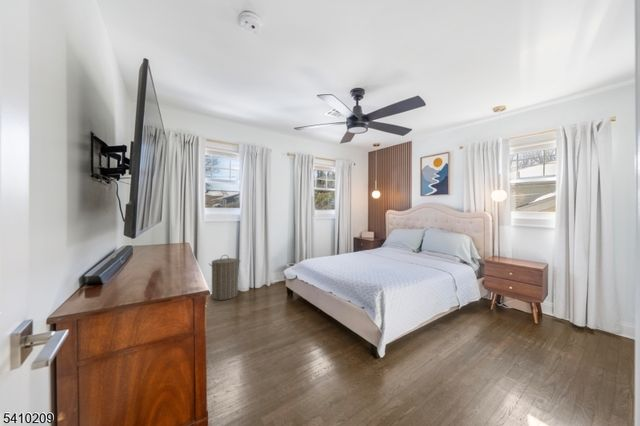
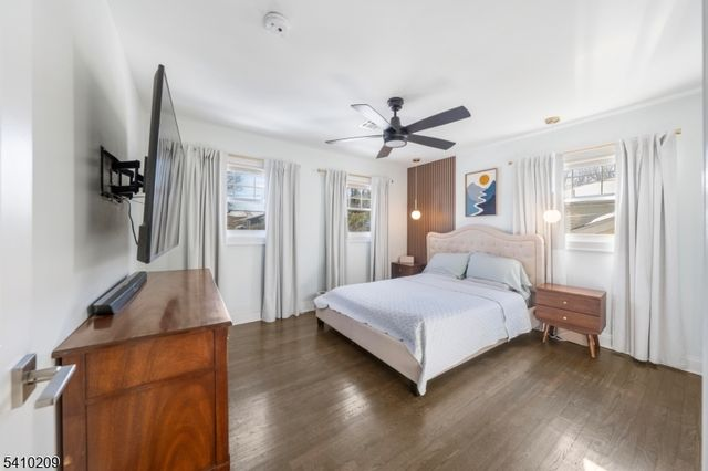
- laundry hamper (225, 275)
